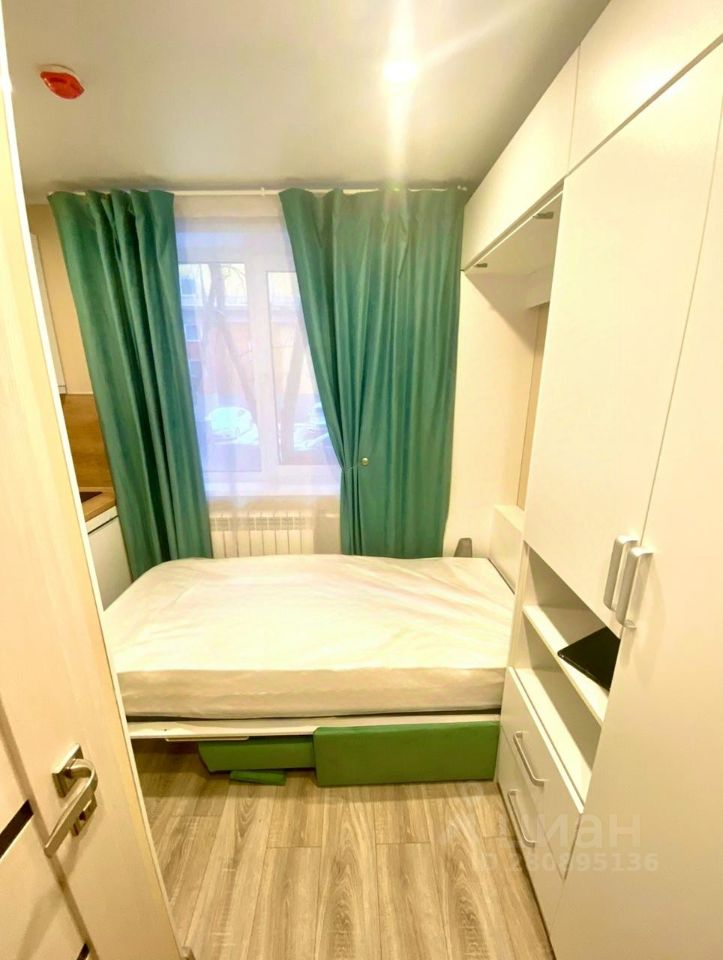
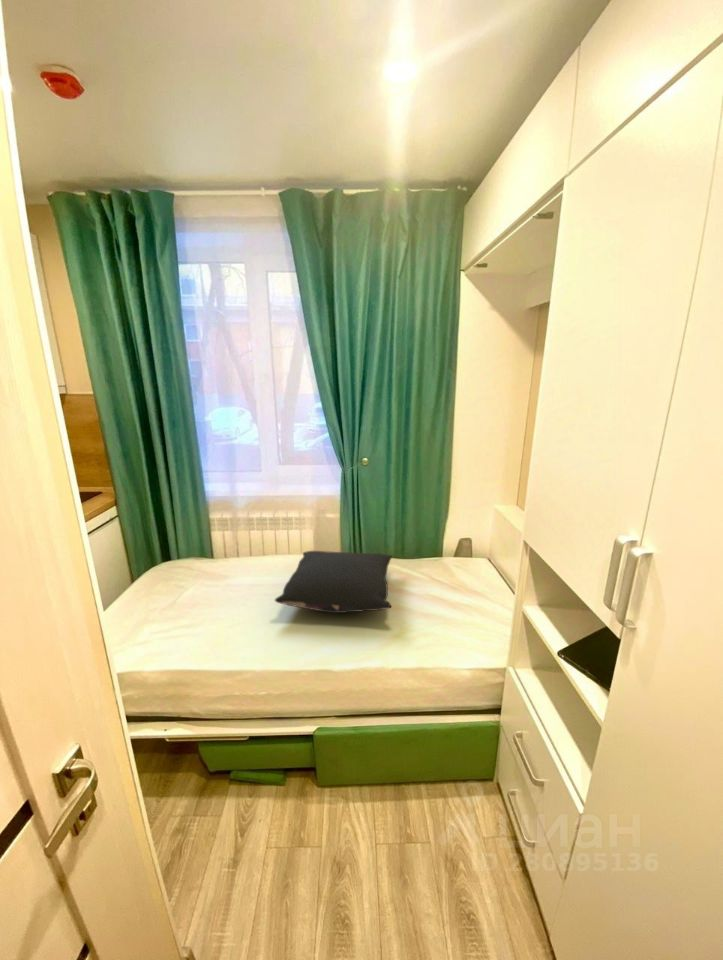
+ pillow (341, 577)
